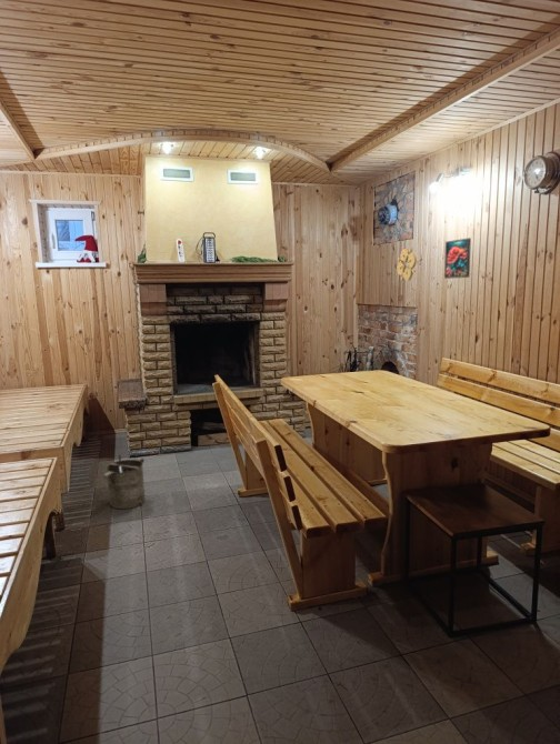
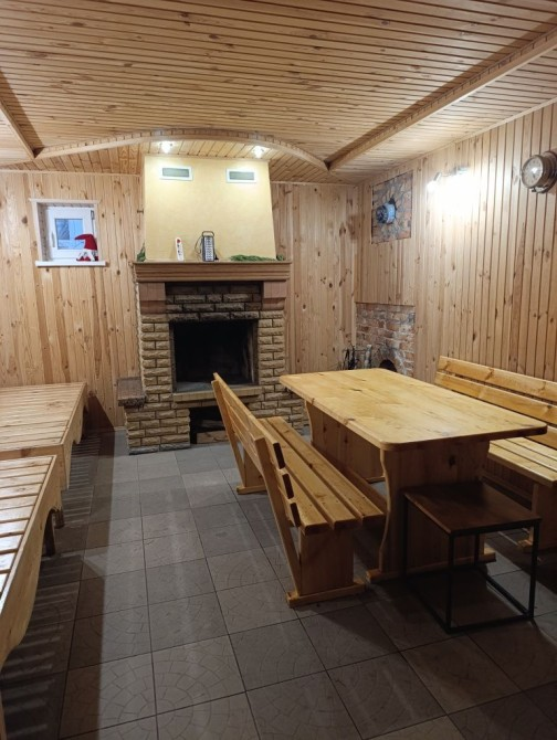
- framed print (457, 259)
- wall ornament (407, 263)
- bucket (124, 479)
